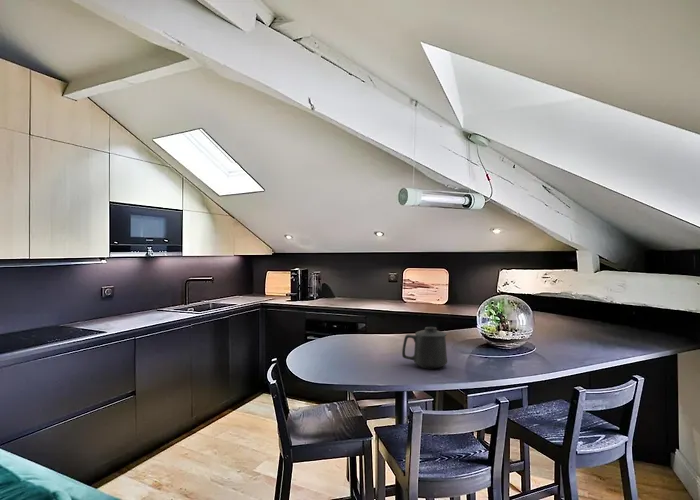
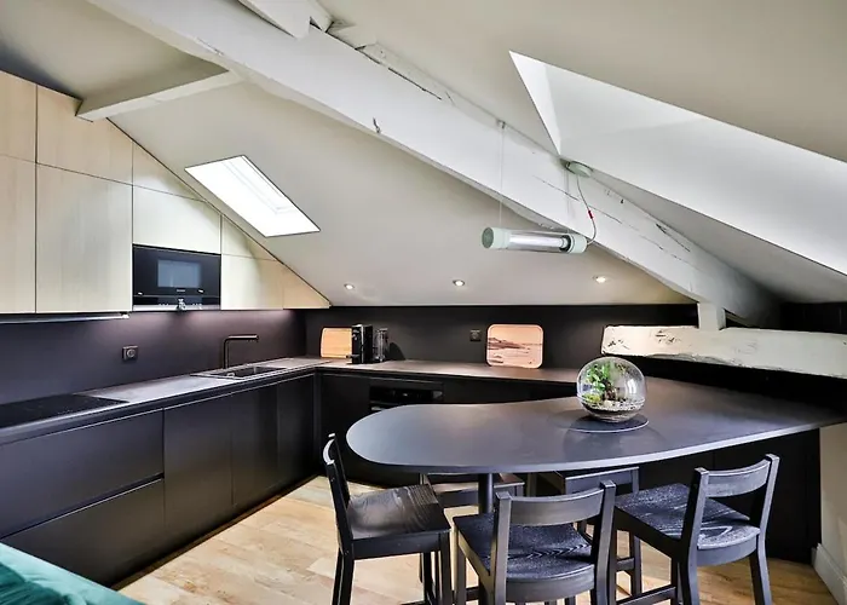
- mug (426, 346)
